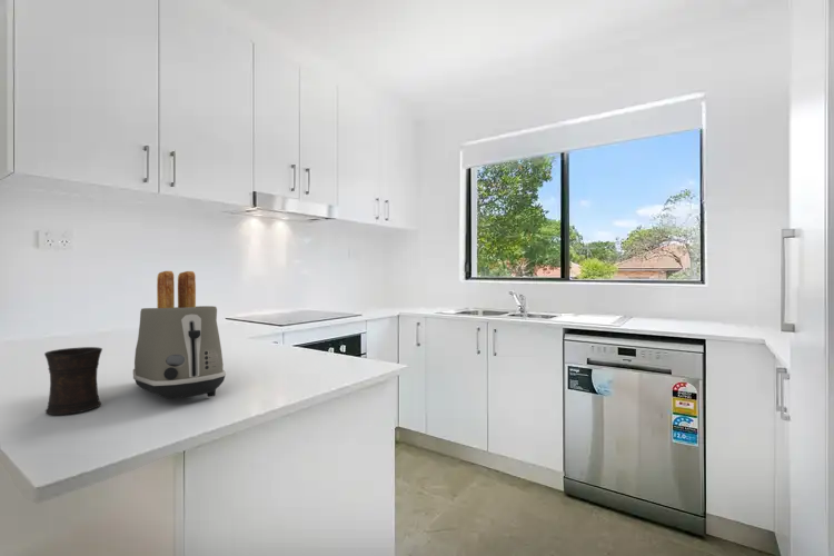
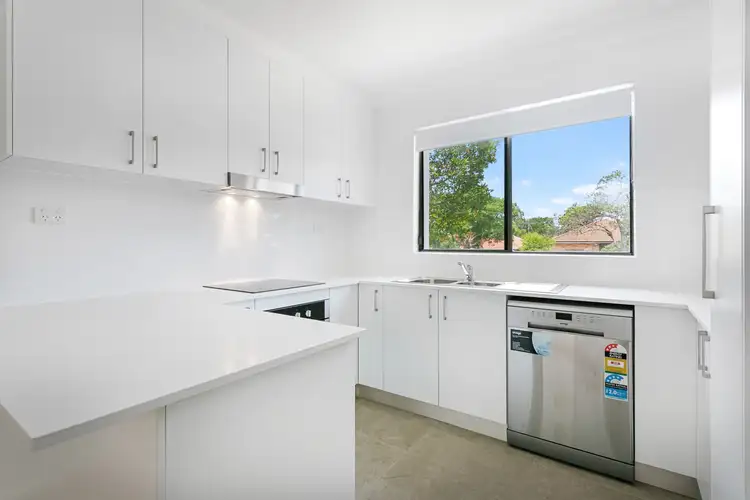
- toaster (177, 330)
- mug (73, 378)
